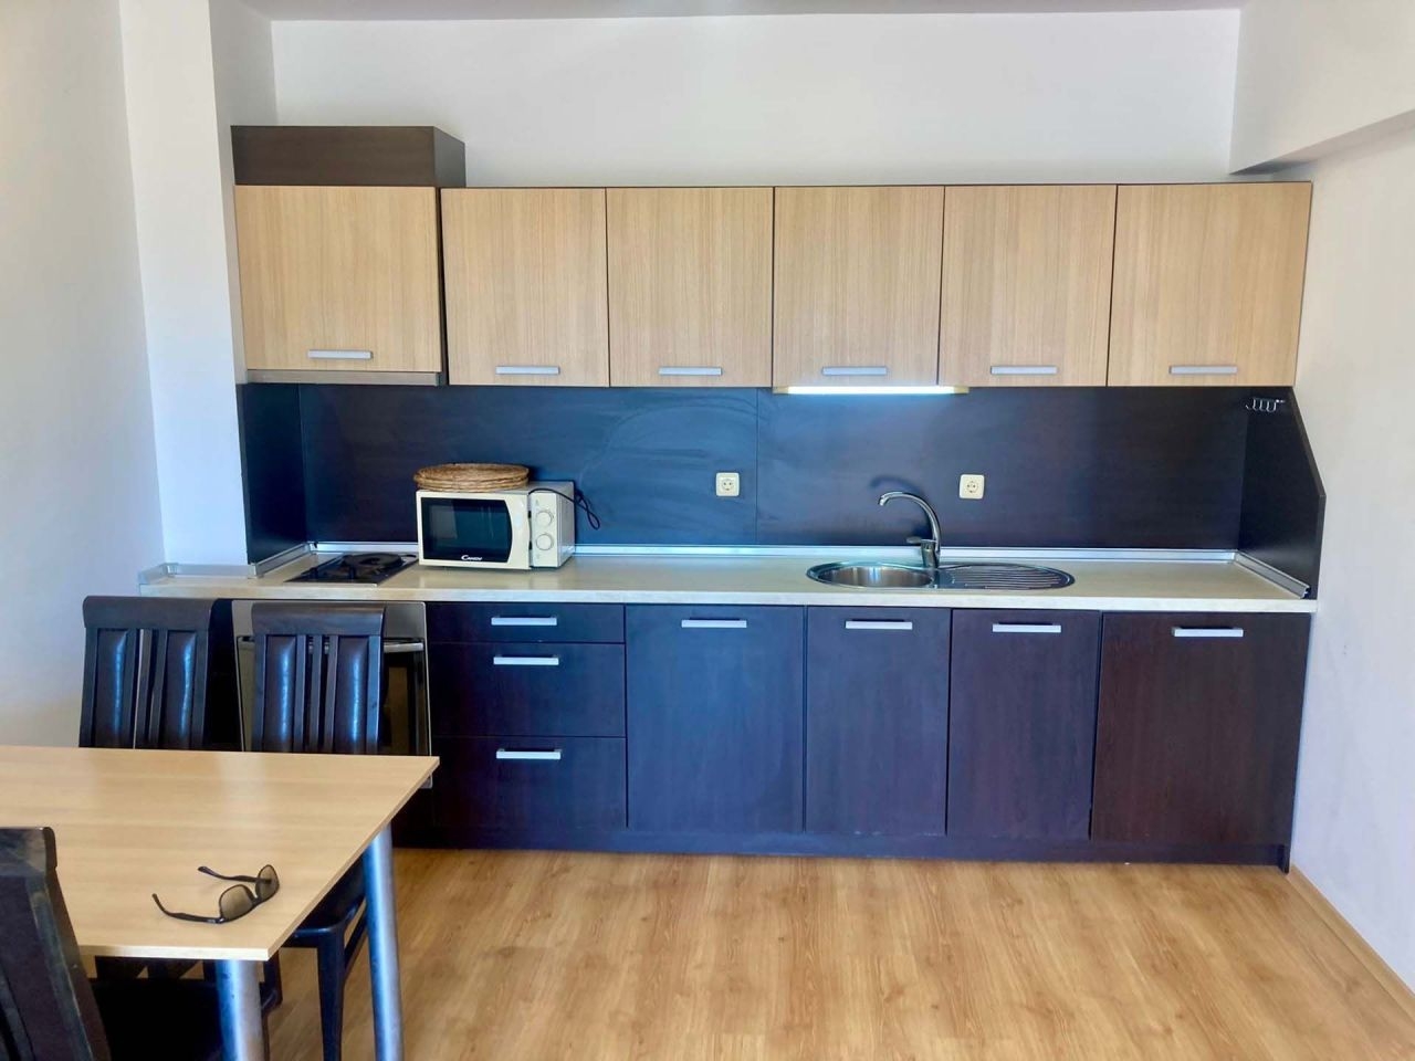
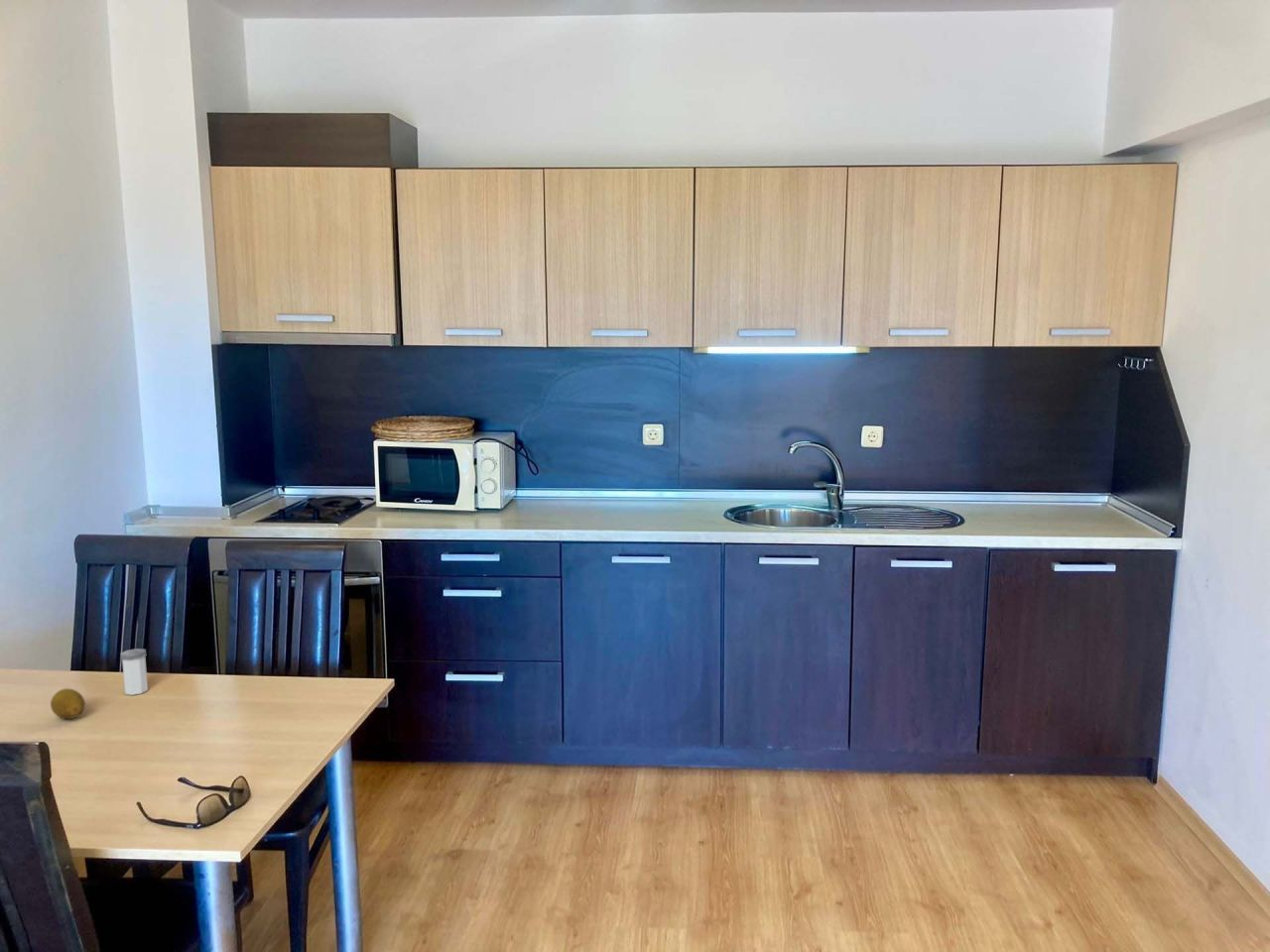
+ fruit (67, 703)
+ salt shaker (134, 671)
